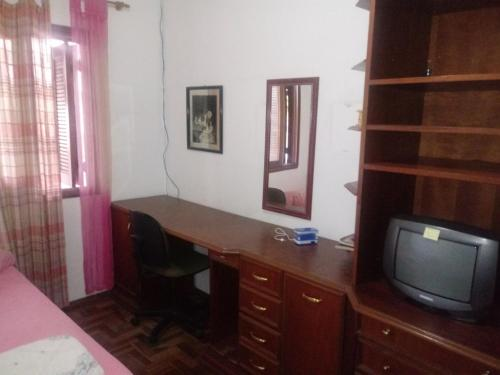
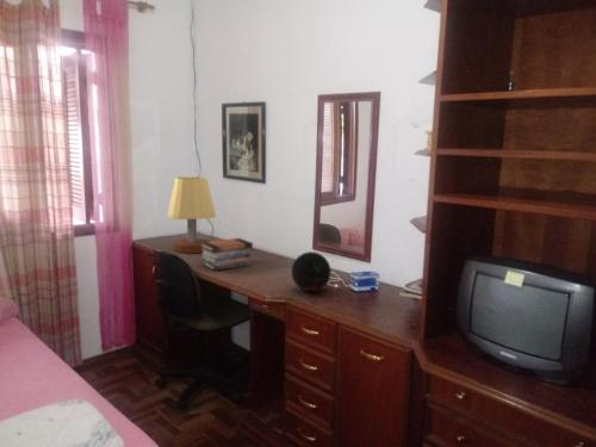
+ table lamp (191, 213)
+ book stack (226, 253)
+ decorative orb (310, 271)
